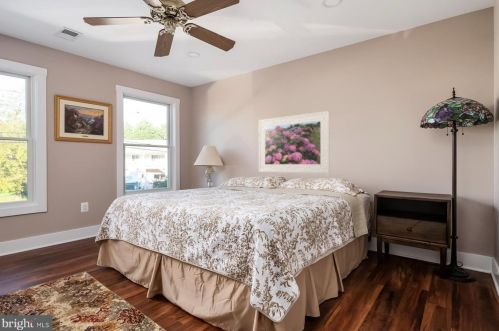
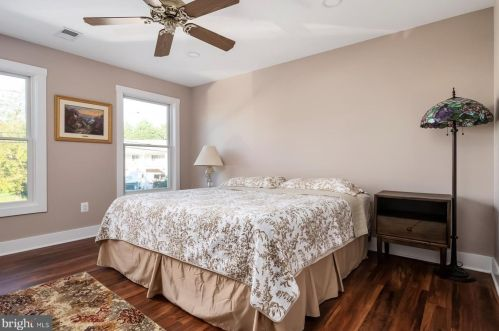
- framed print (291, 144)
